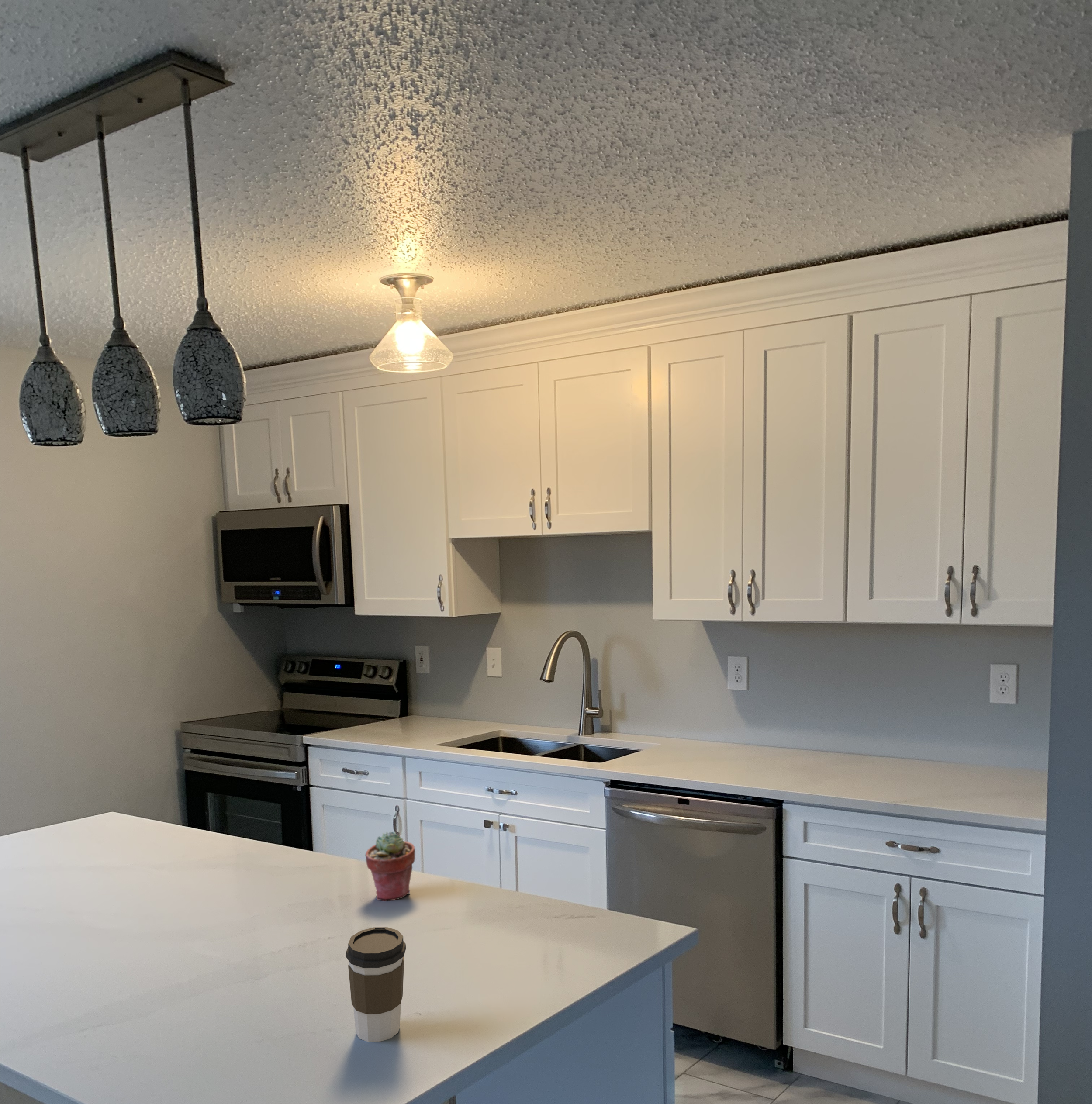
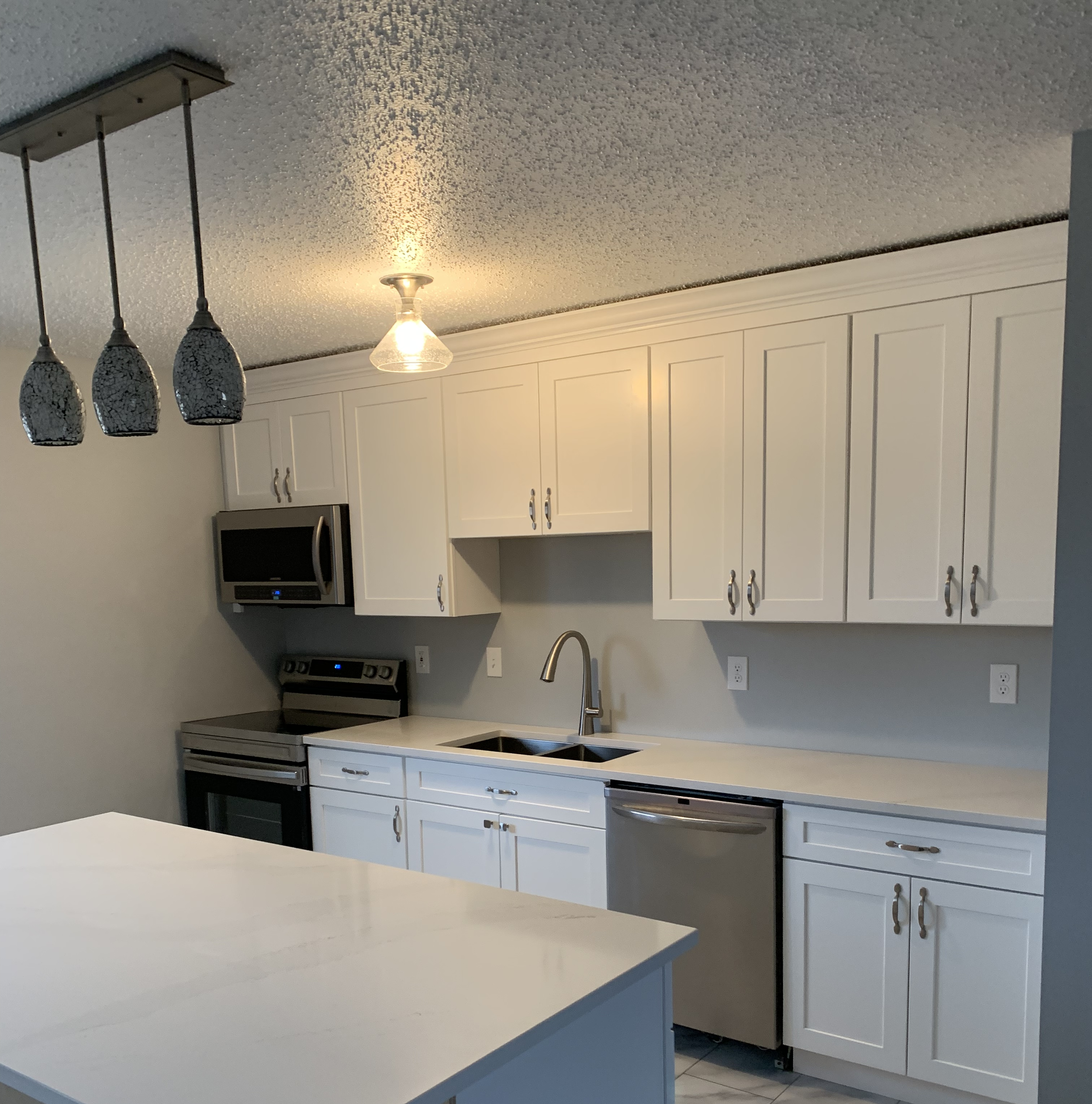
- potted succulent (390, 862)
- coffee cup (377, 985)
